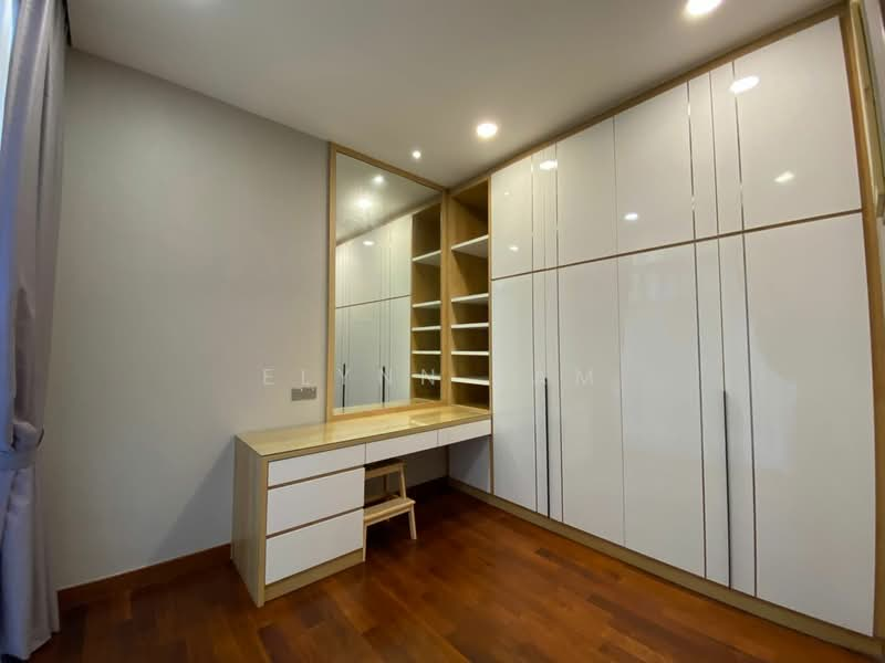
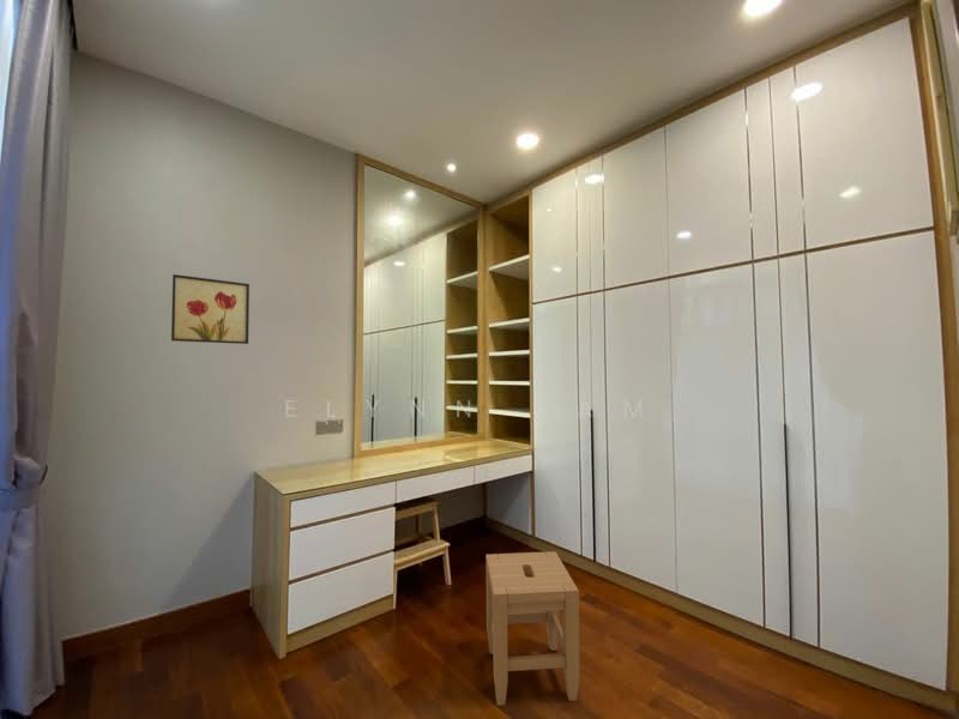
+ stool (529, 621)
+ wall art (212, 310)
